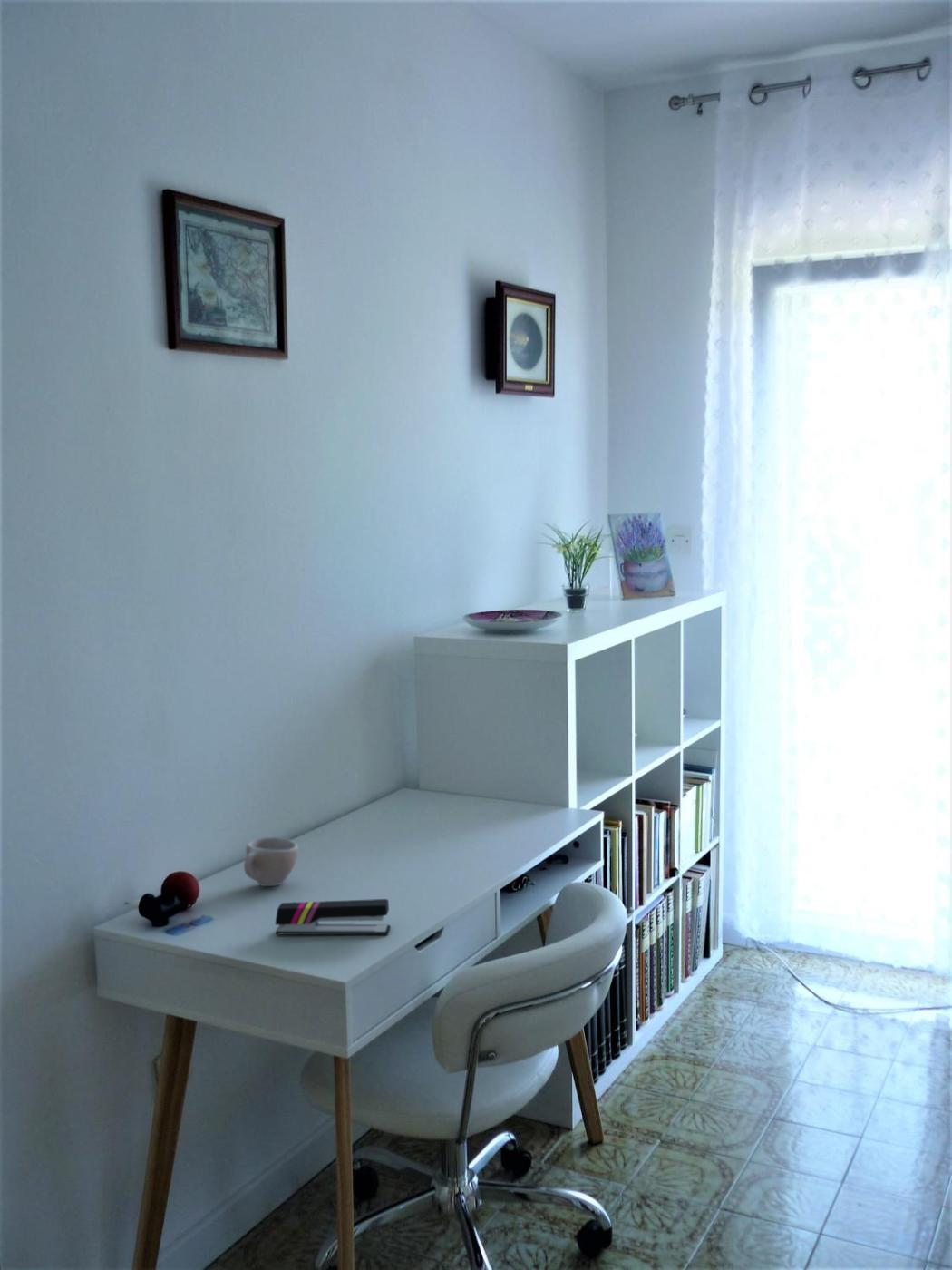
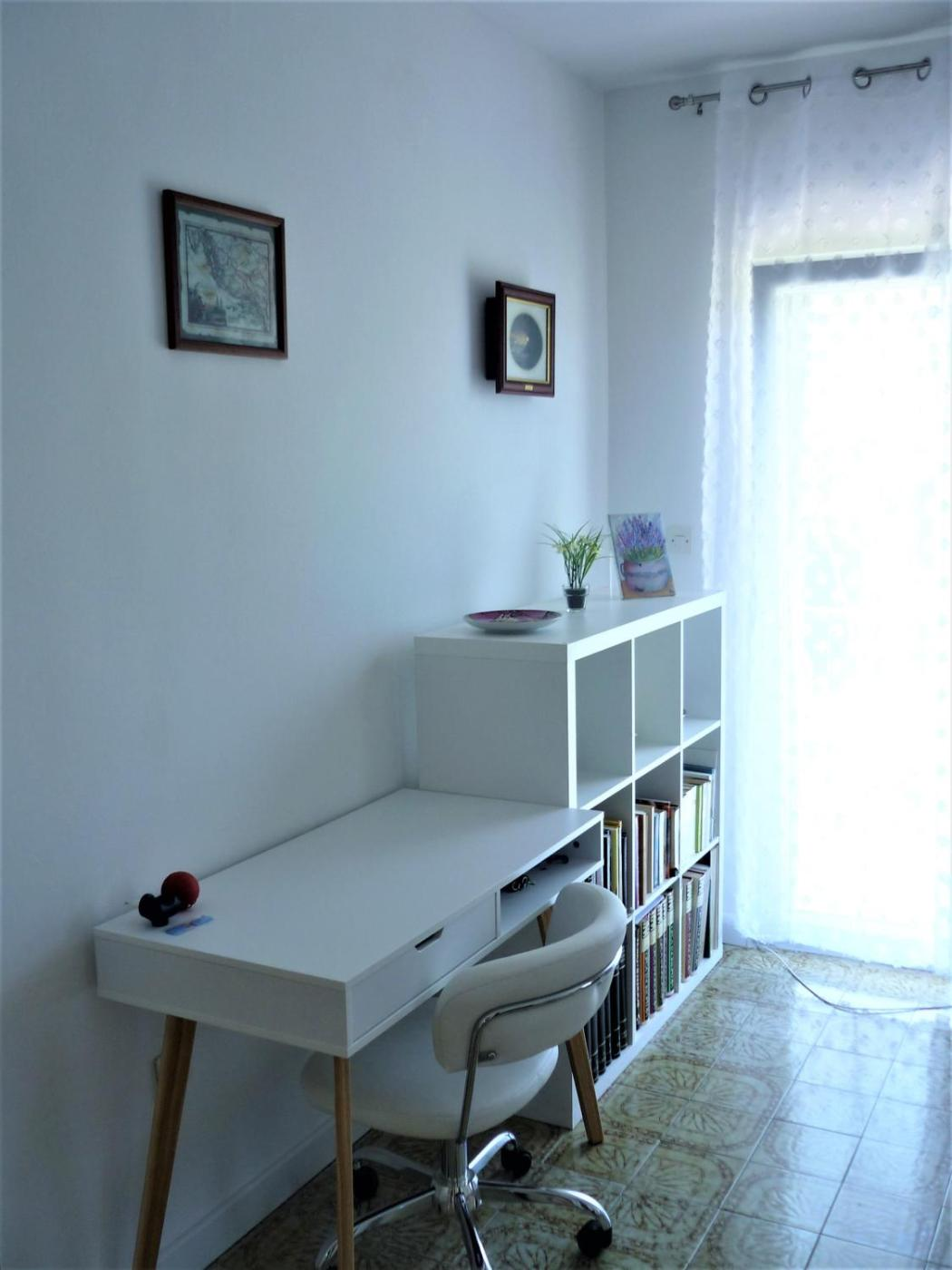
- stapler (333, 916)
- cup (267, 865)
